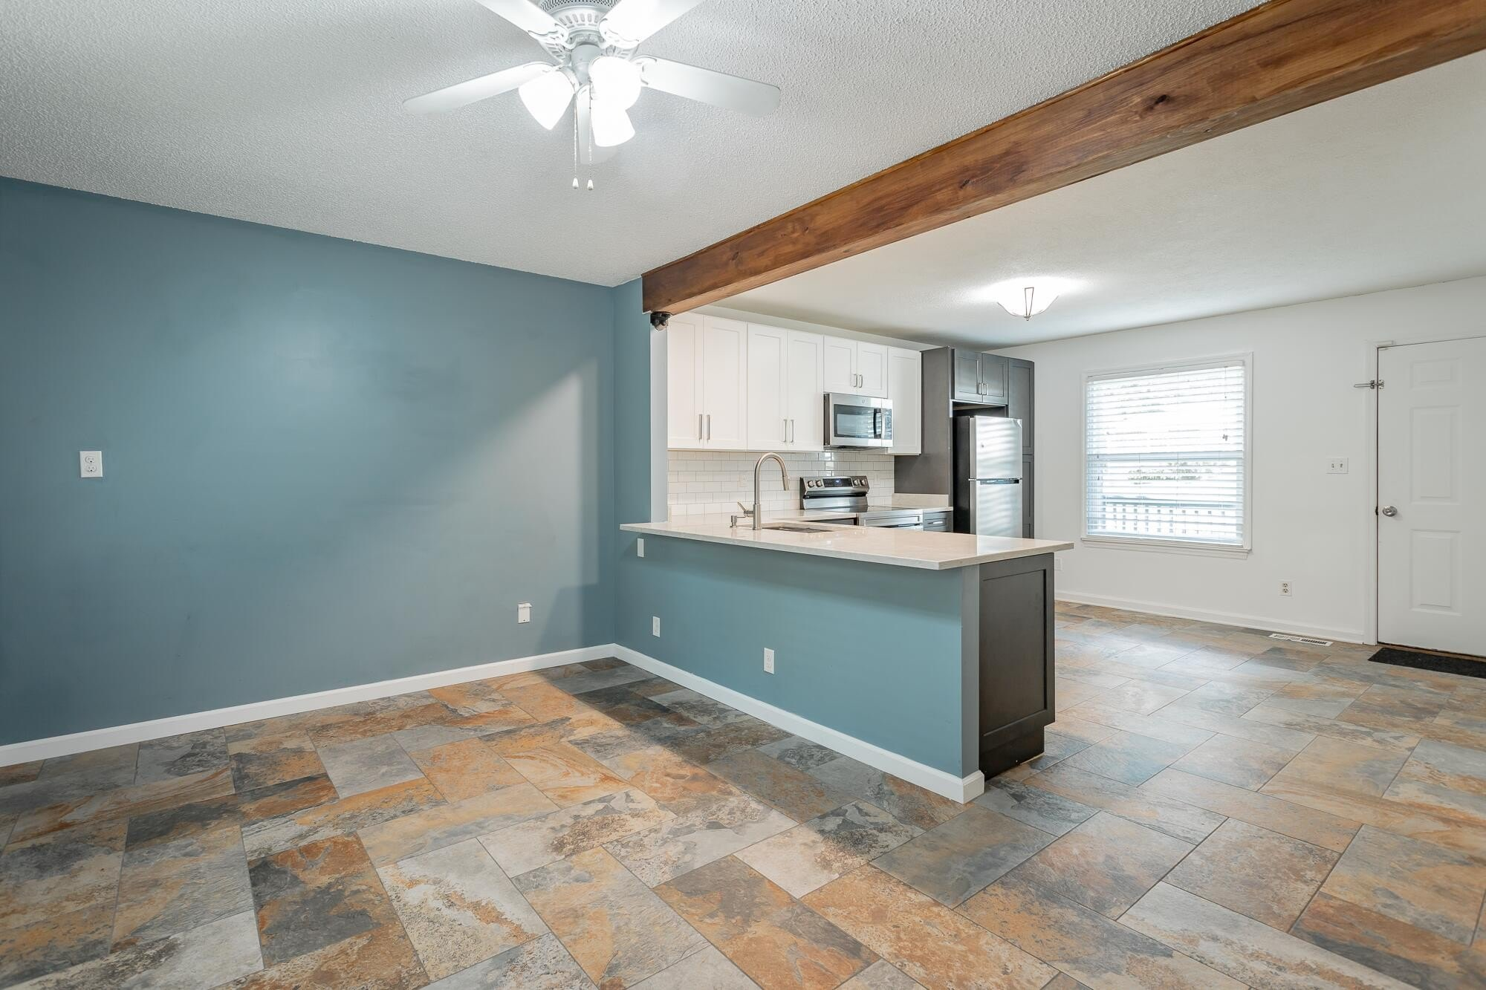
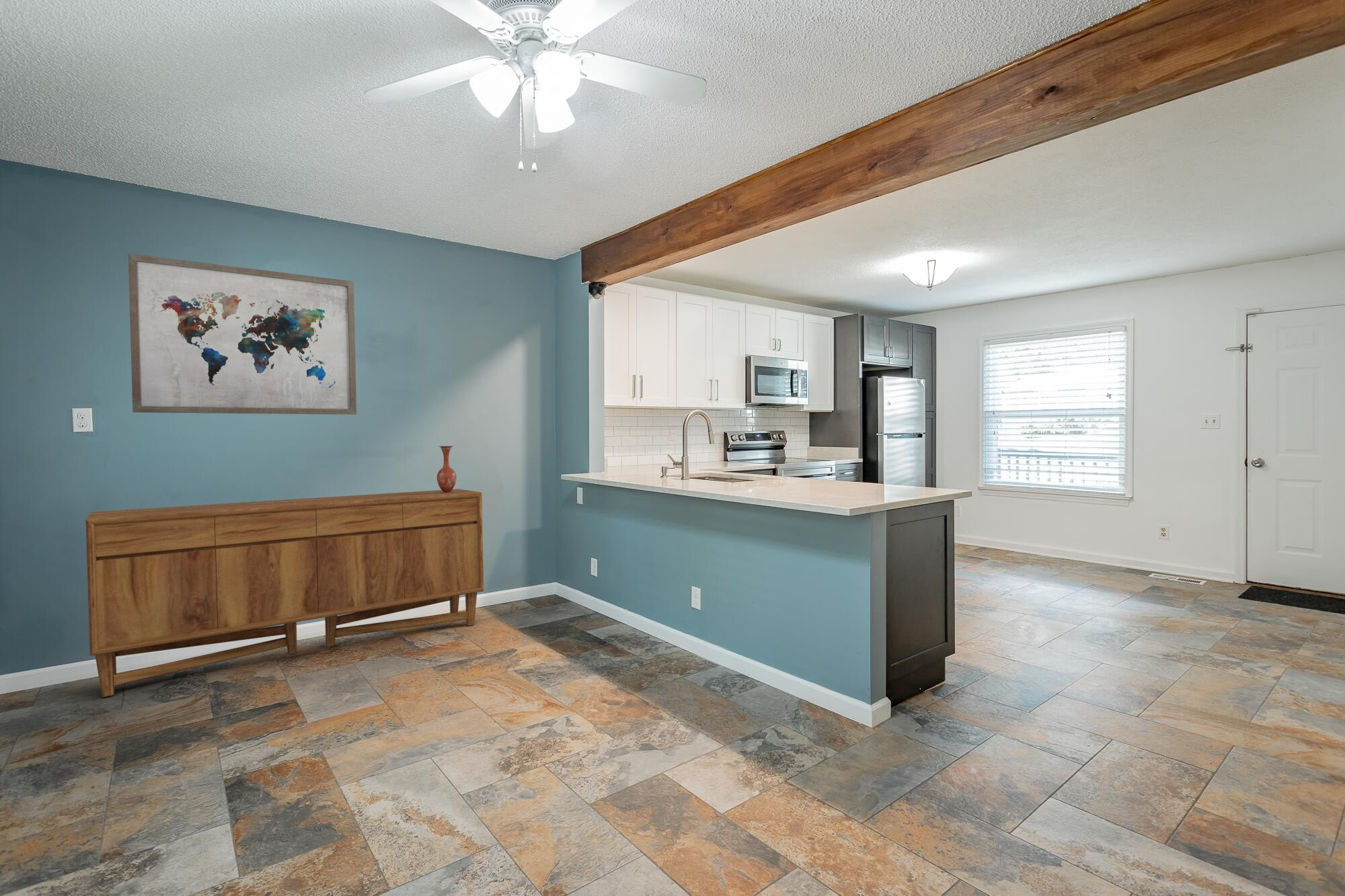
+ sideboard (311, 575)
+ vase (446, 469)
+ wall art (252, 341)
